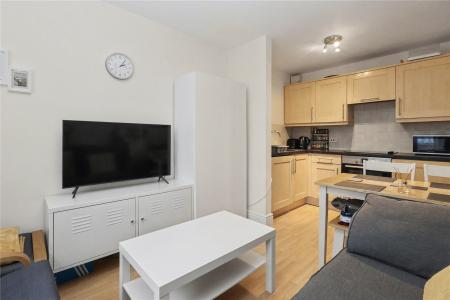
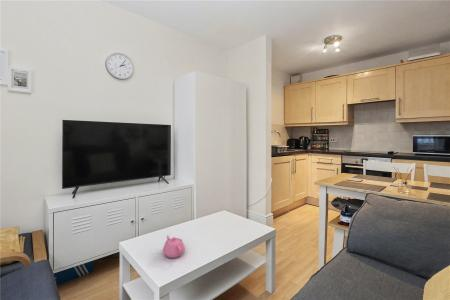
+ teapot (173, 245)
